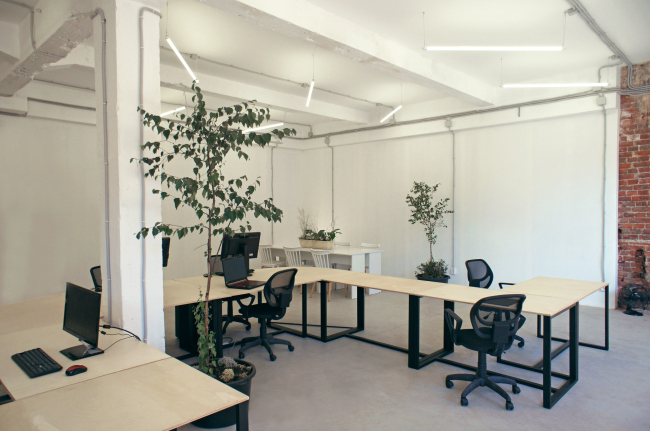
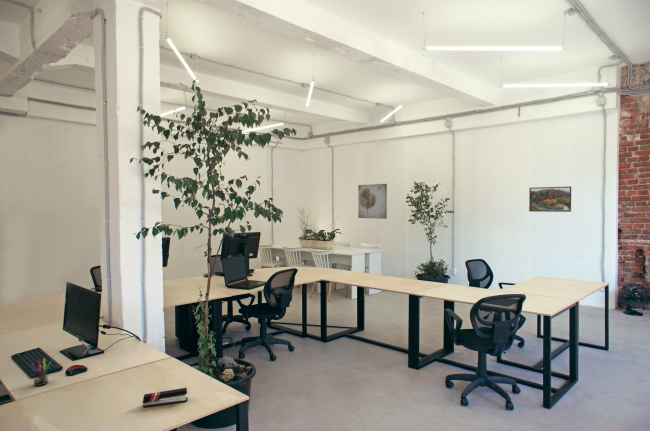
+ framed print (549, 199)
+ pen holder (42, 371)
+ stapler (165, 397)
+ wall art (372, 201)
